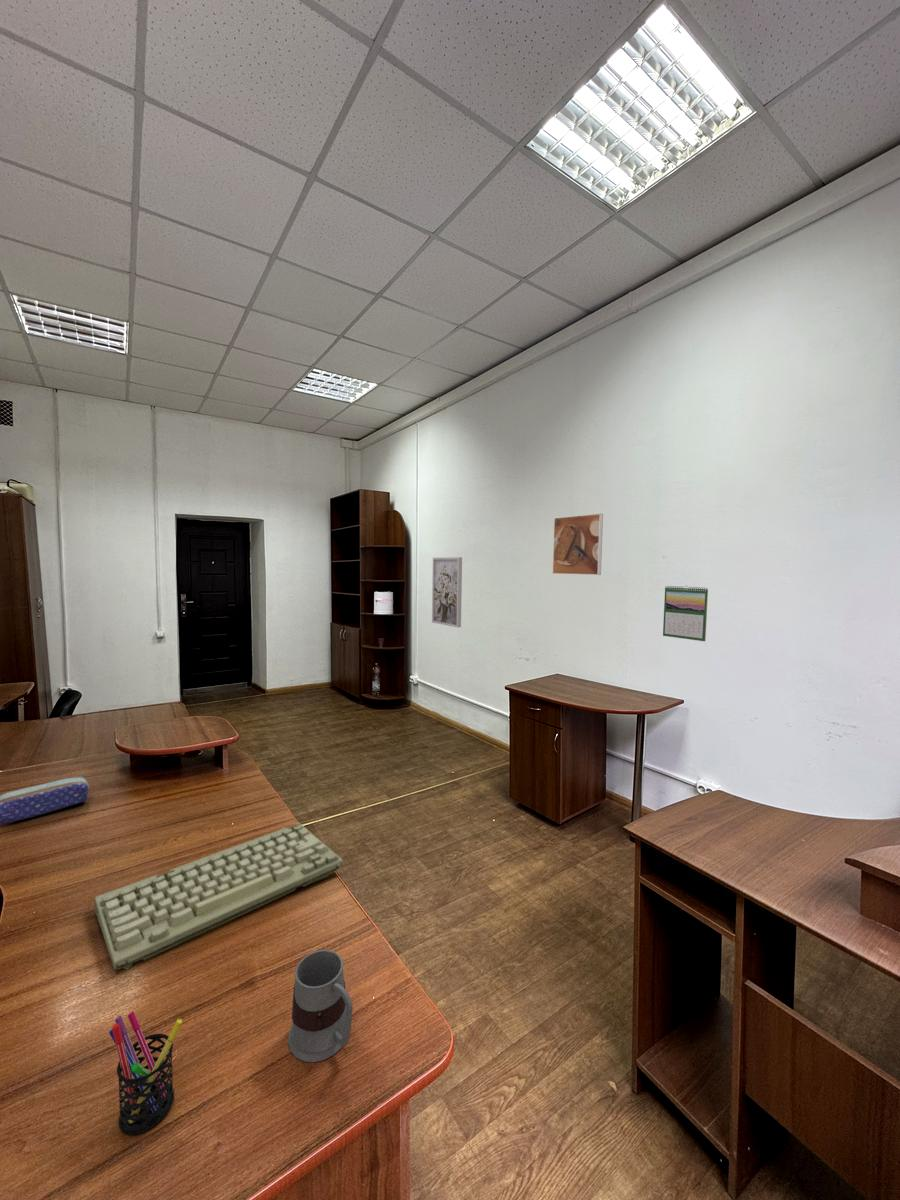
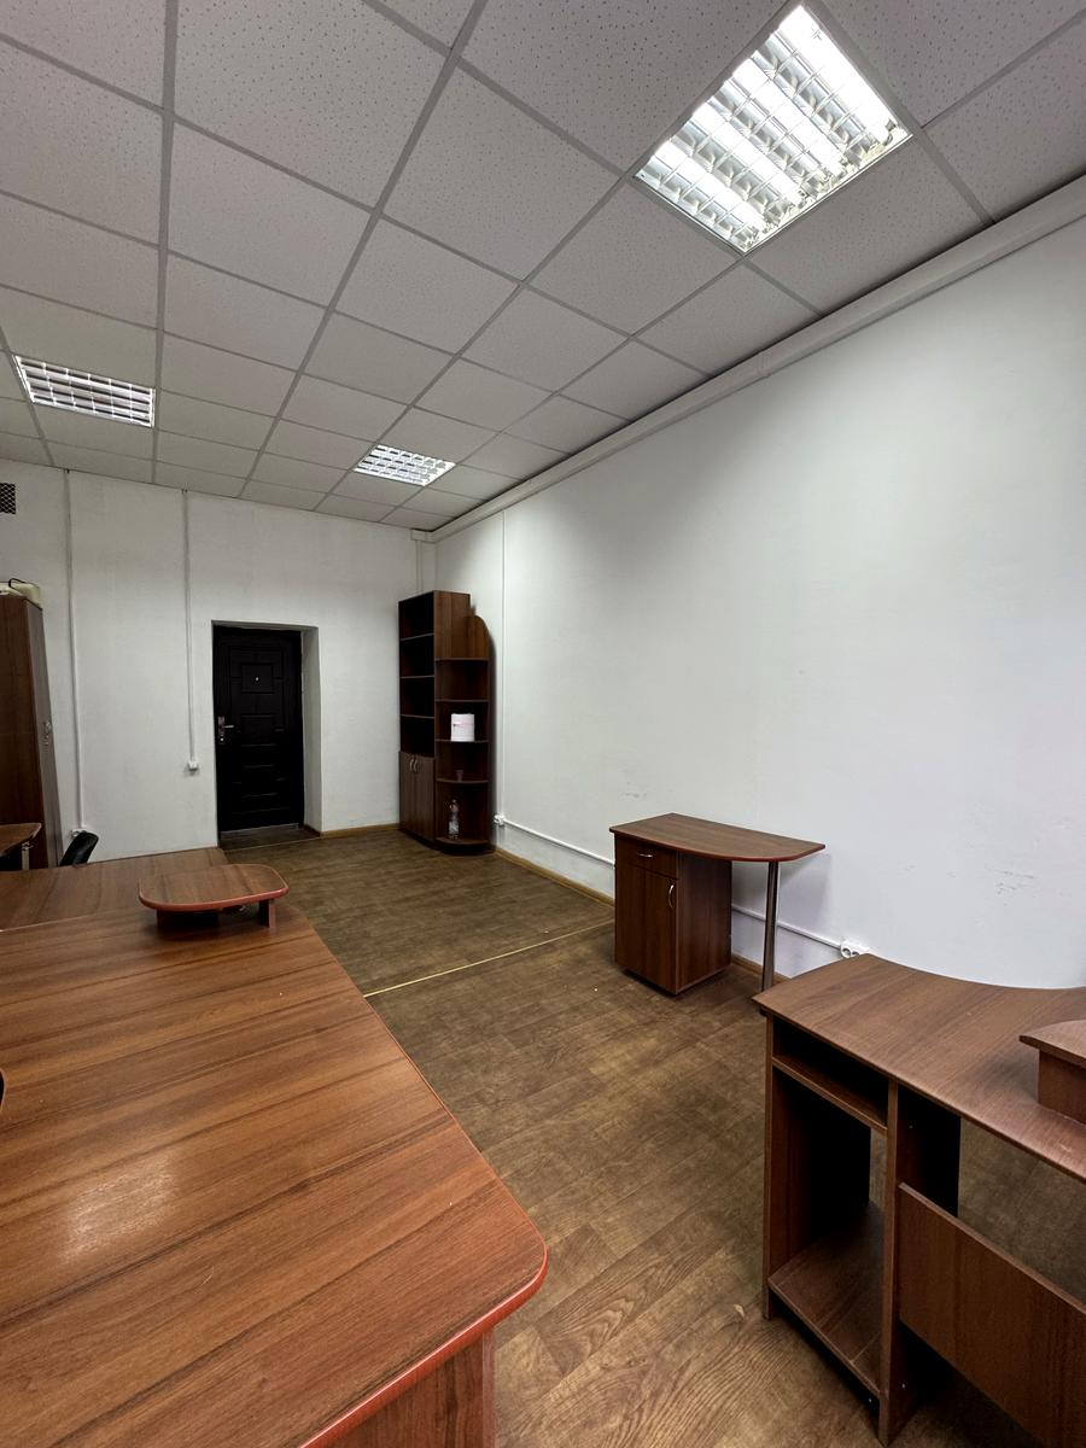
- pencil case (40, 798)
- keyboard (227, 880)
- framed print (576, 545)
- pen holder (141, 1069)
- mug (325, 1005)
- wall art (446, 591)
- calendar (684, 612)
